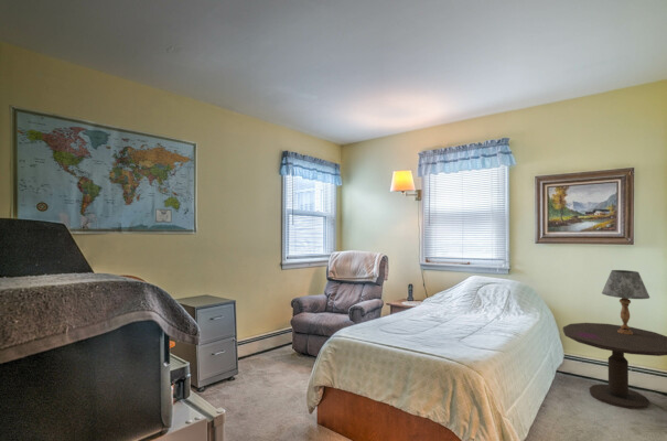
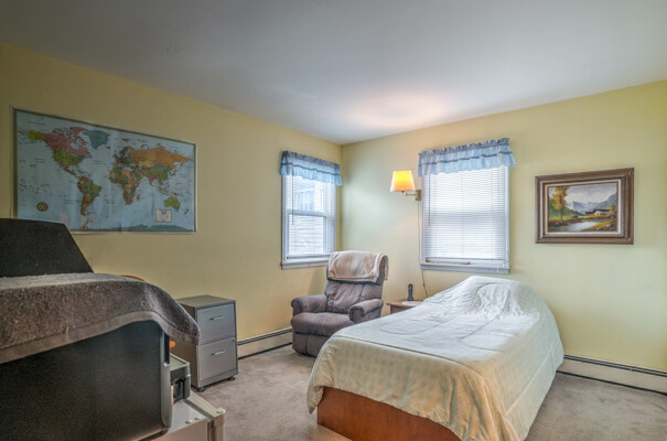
- side table (617, 366)
- table lamp (624, 301)
